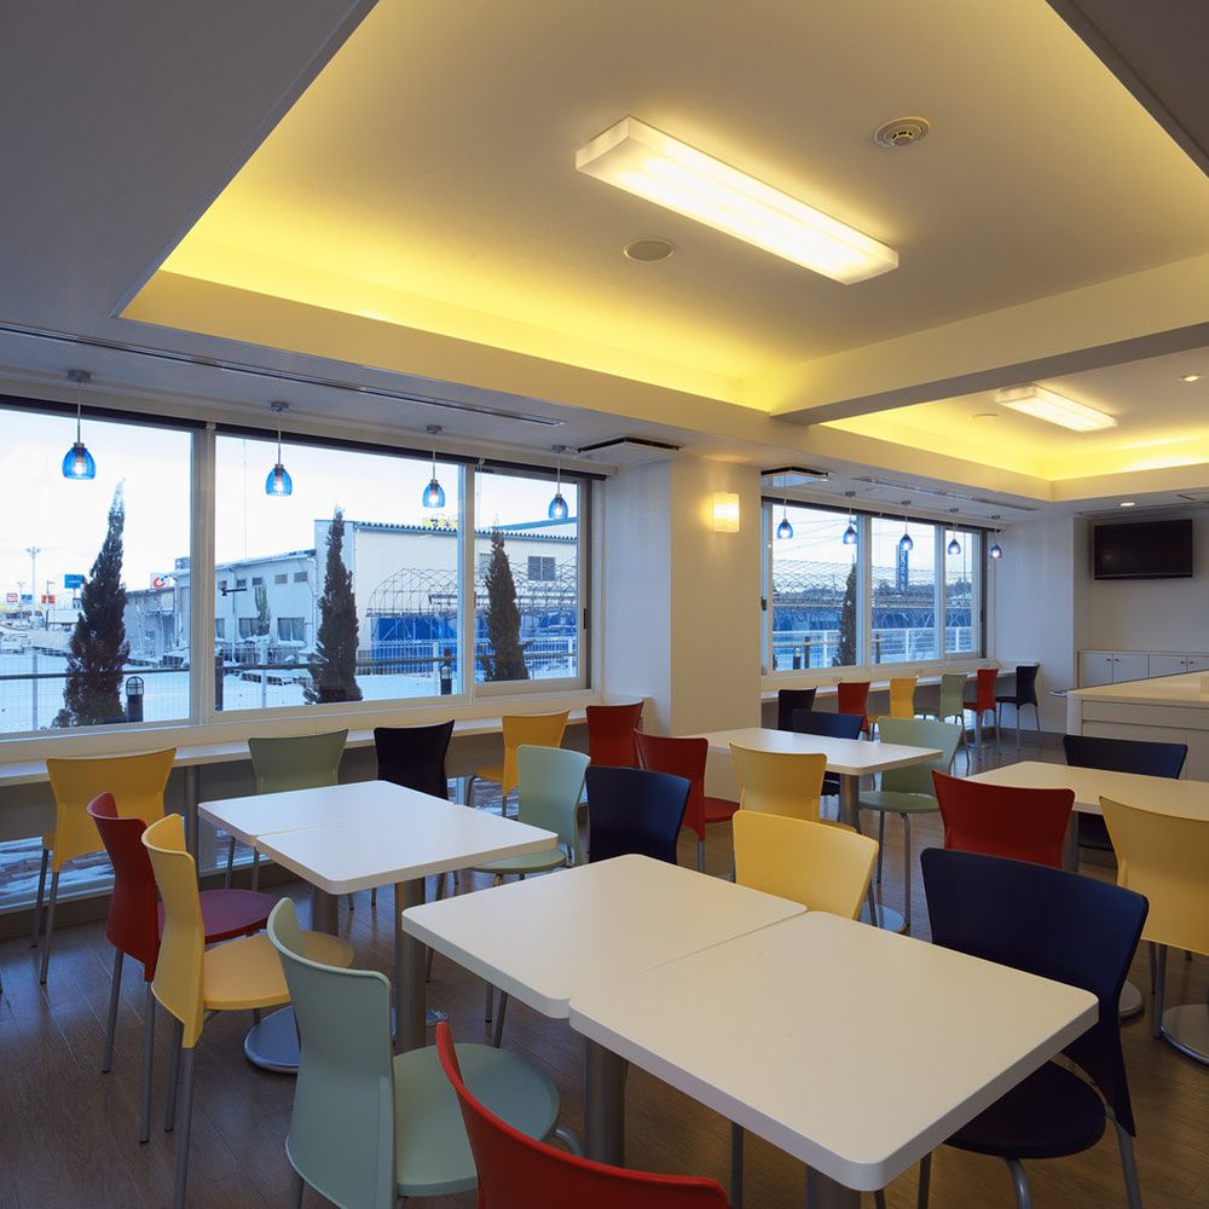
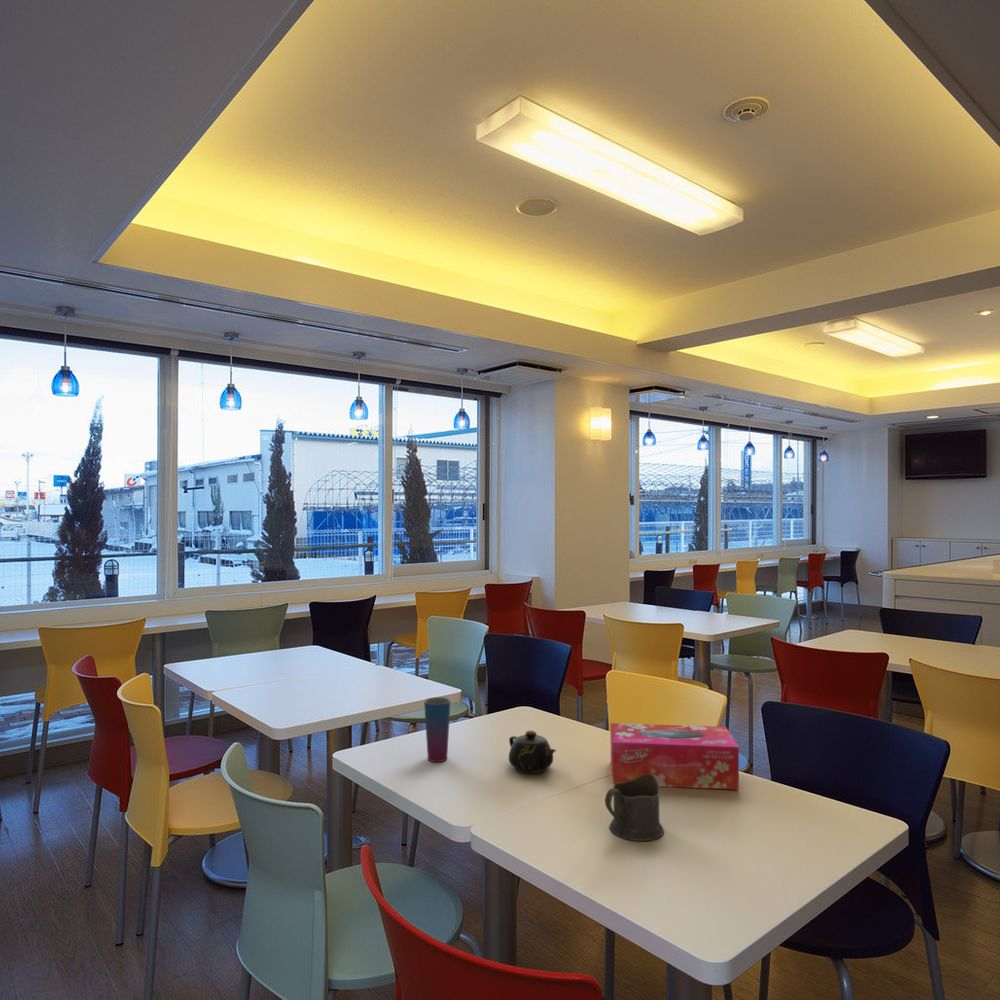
+ cup (437, 729)
+ tissue box (671, 754)
+ cup (631, 805)
+ teapot (532, 750)
